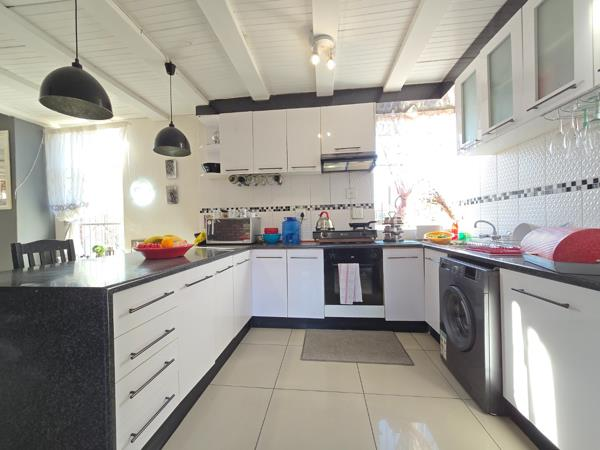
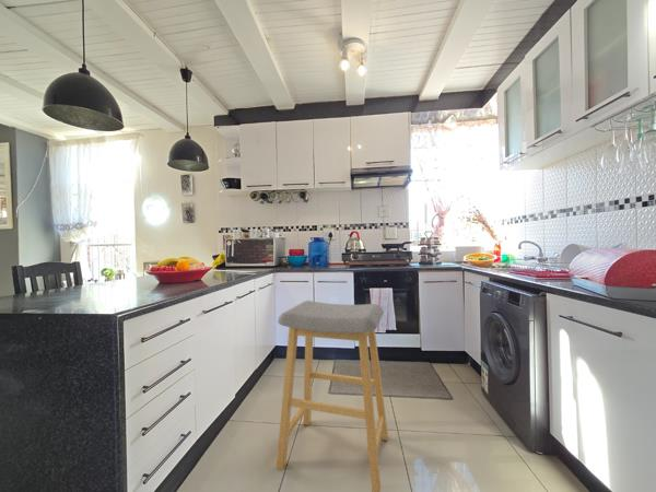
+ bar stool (333, 379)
